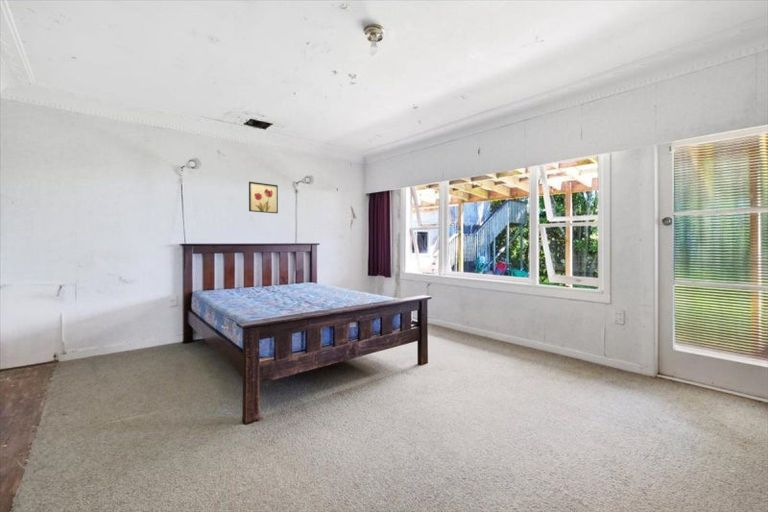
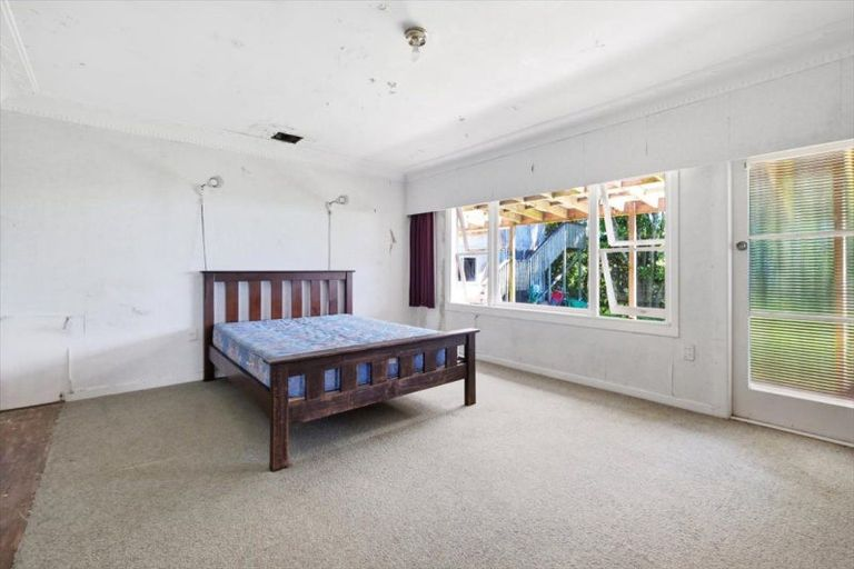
- wall art (263, 198)
